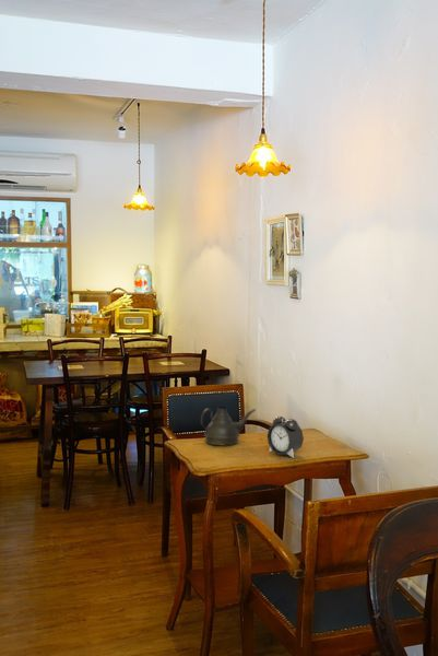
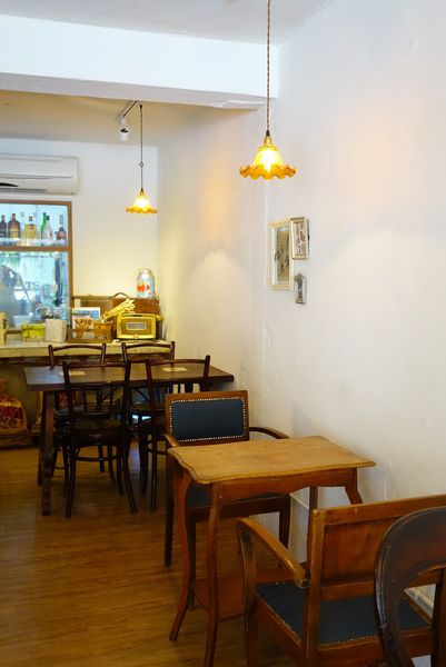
- teapot (228, 424)
- alarm clock (284, 435)
